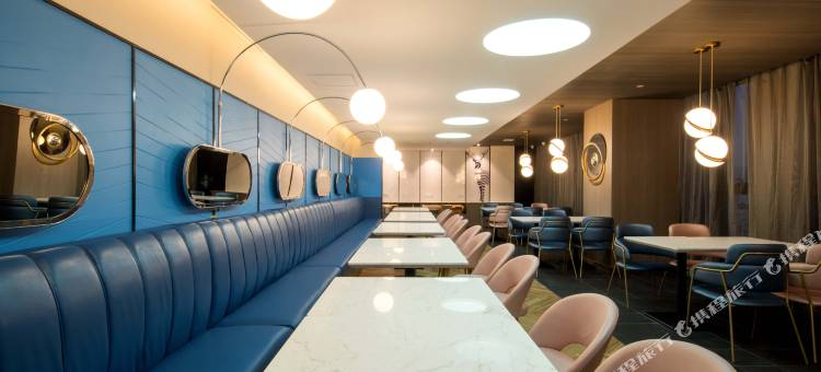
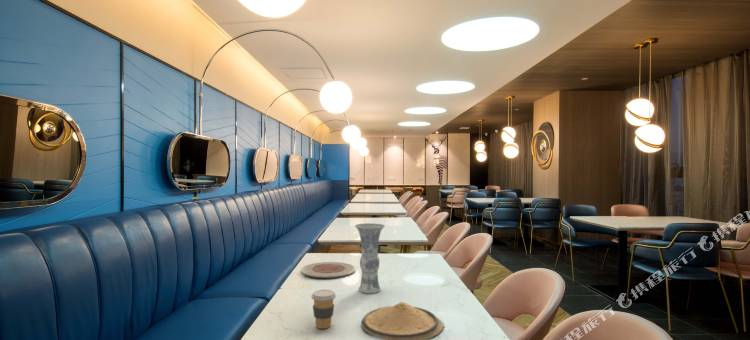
+ plate (328, 269)
+ vase (369, 257)
+ plate (402, 312)
+ coffee cup (323, 309)
